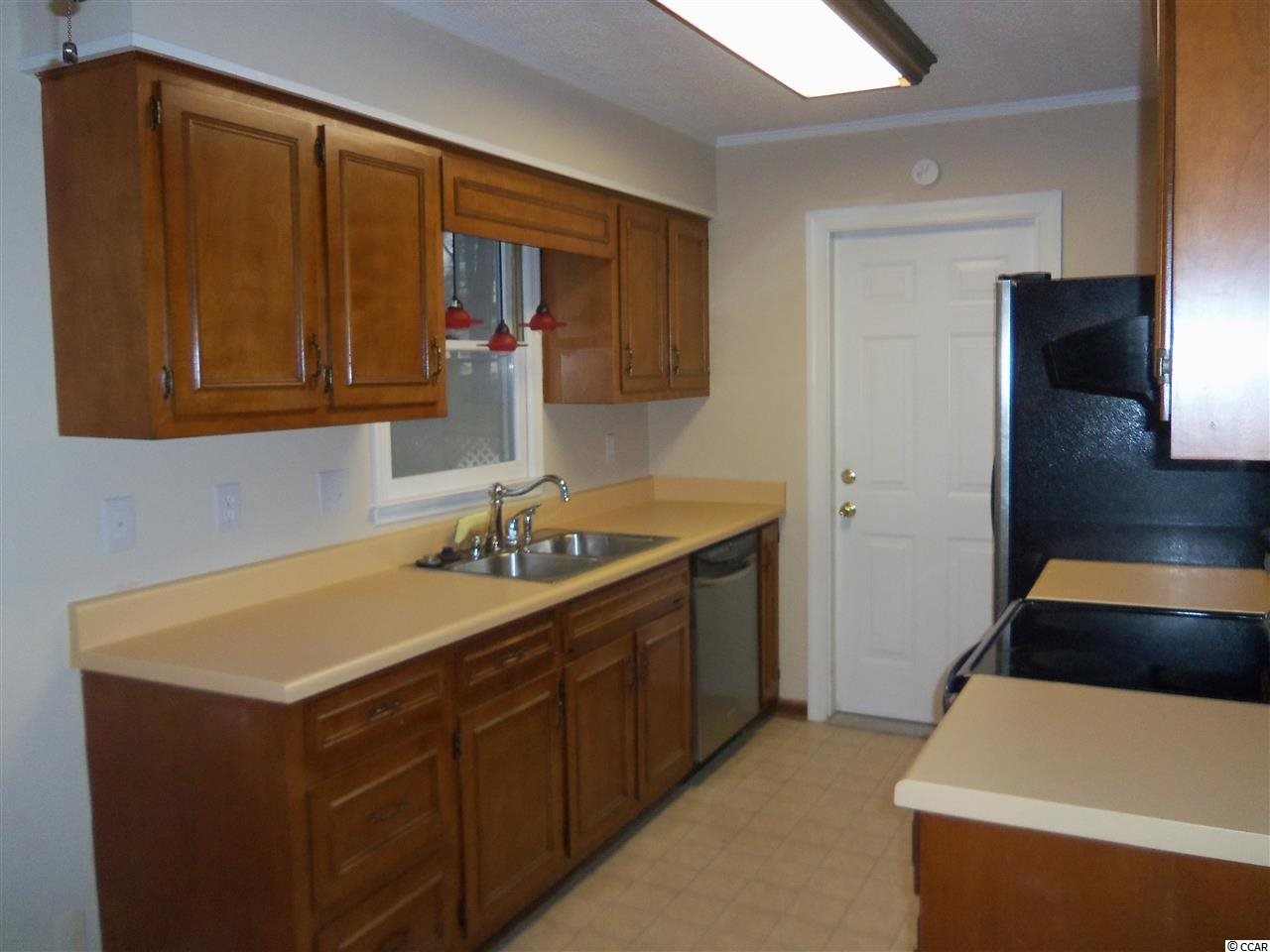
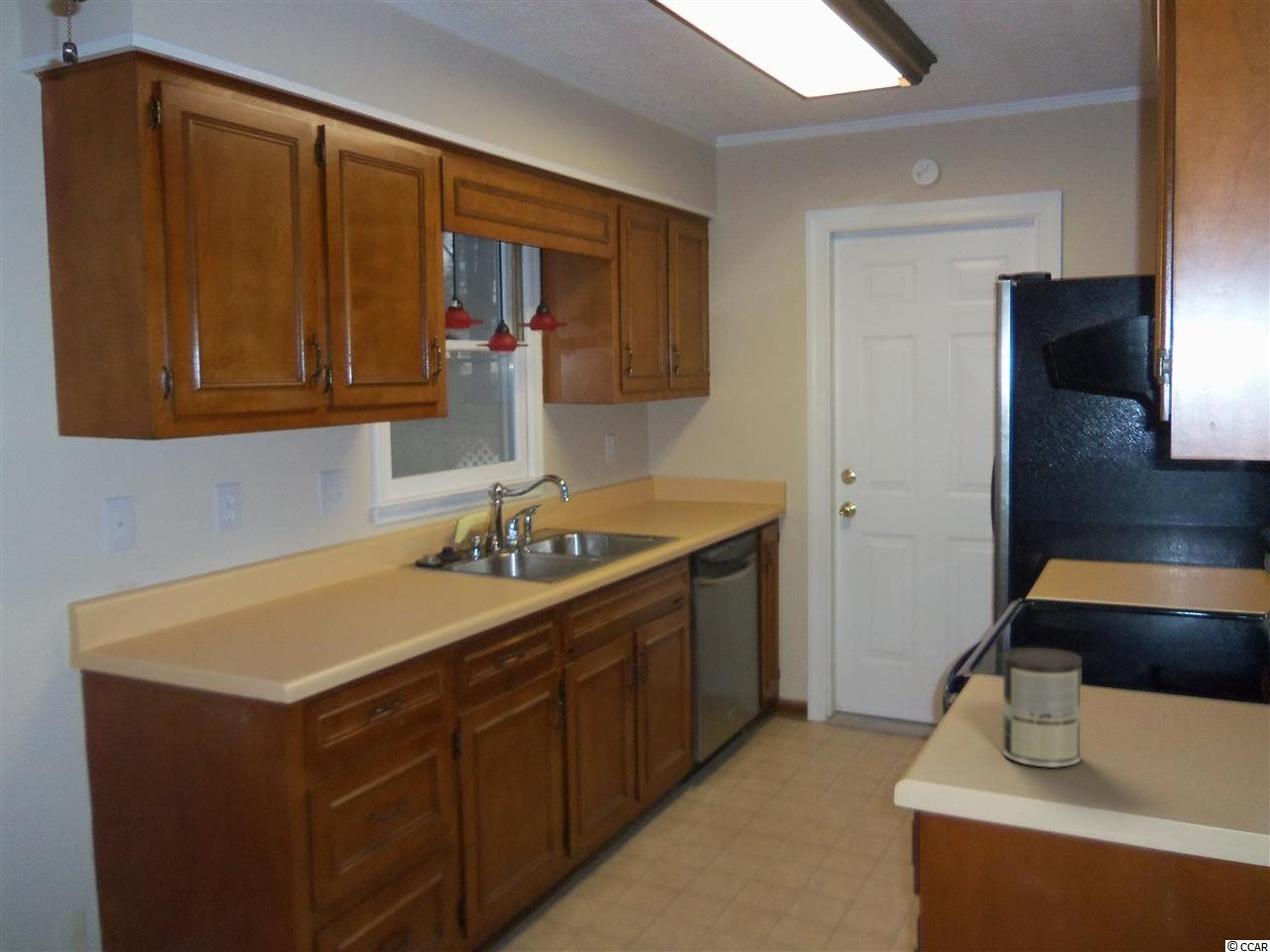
+ coffee can (1041, 705)
